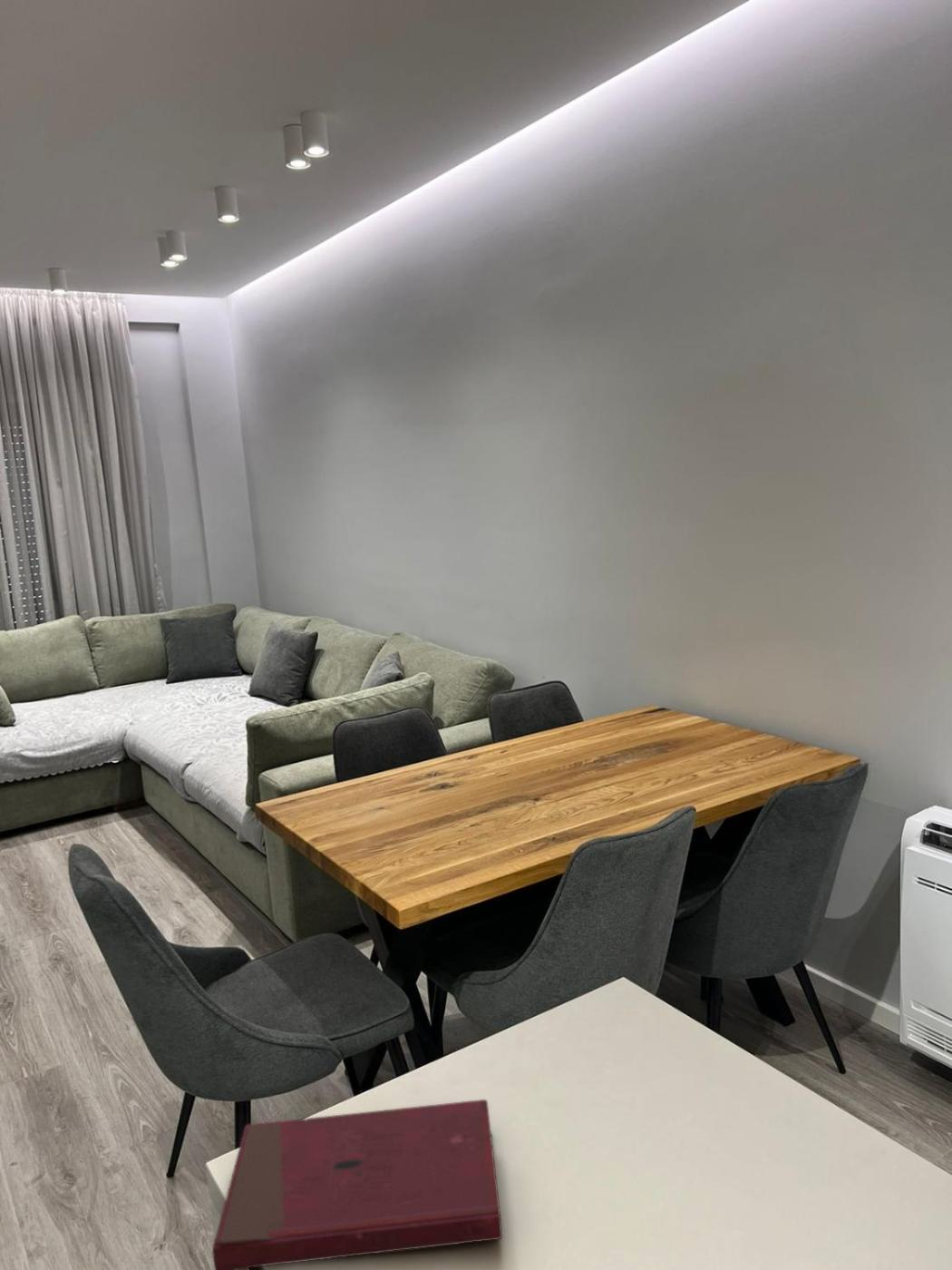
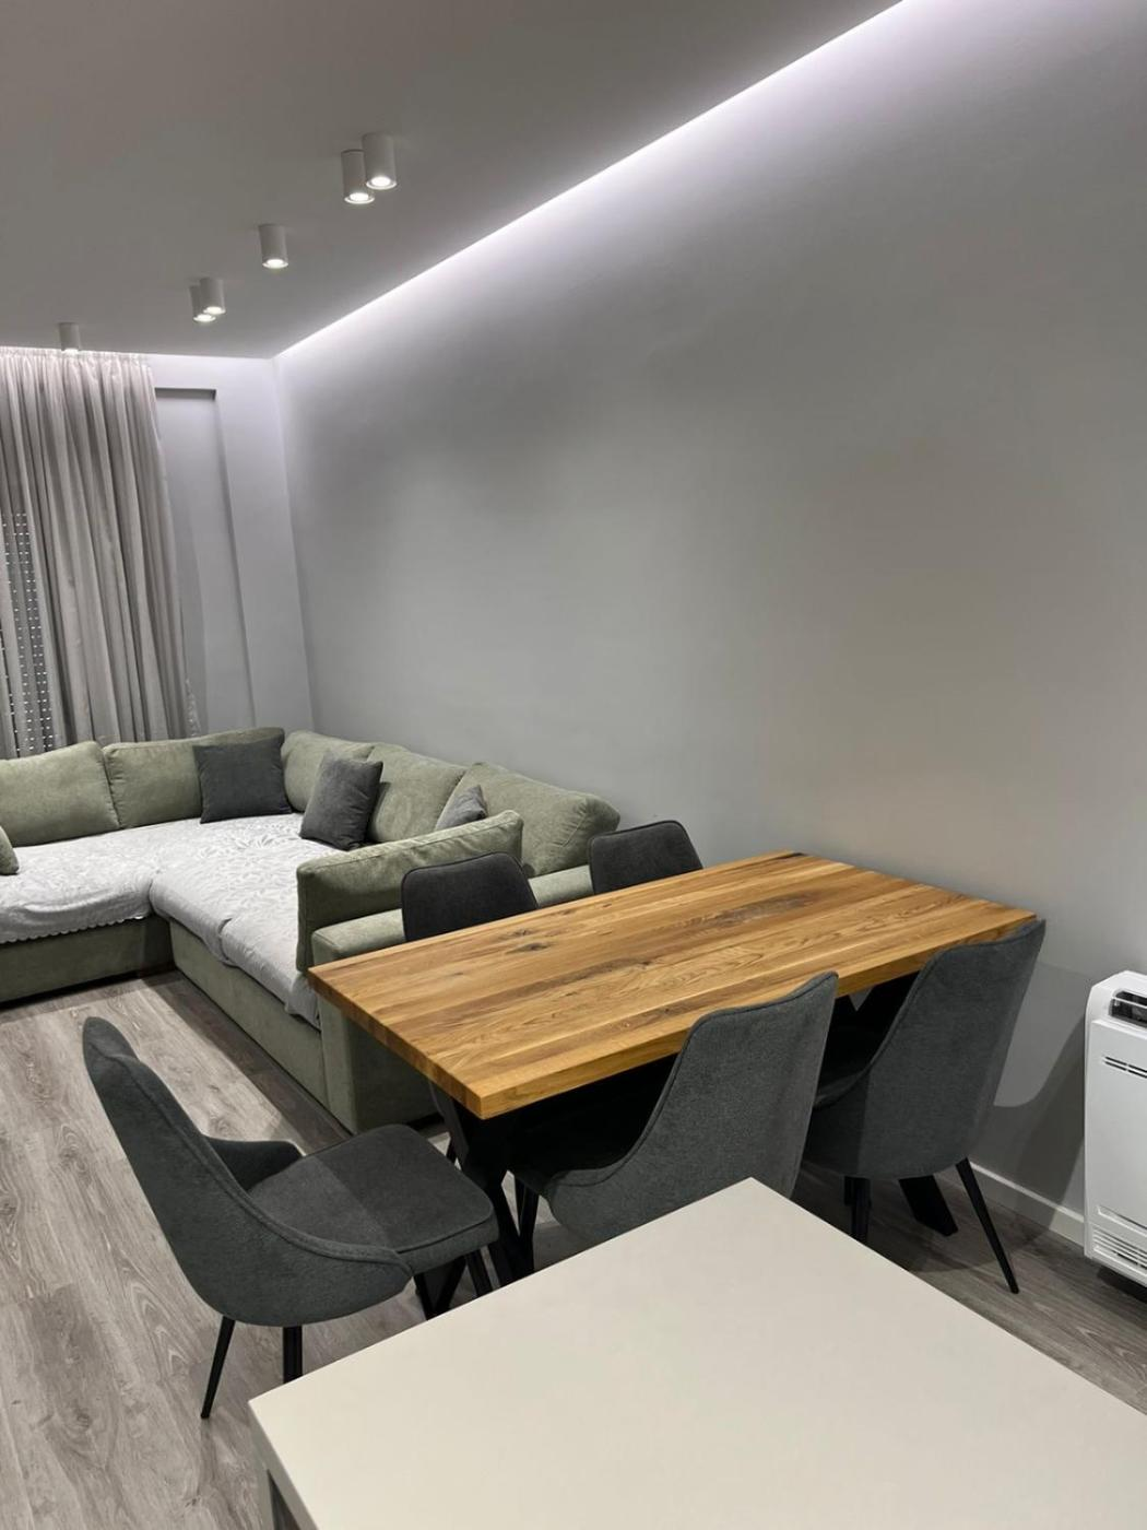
- book (364, 1177)
